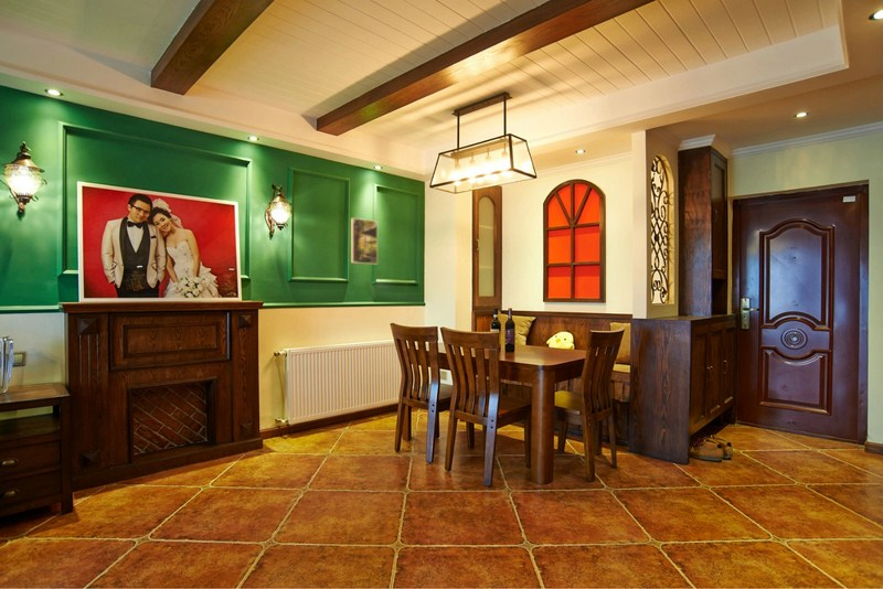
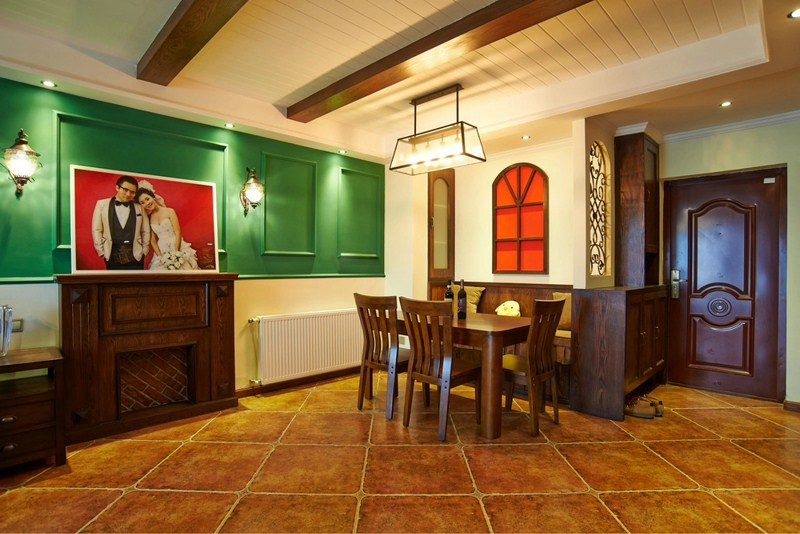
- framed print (364, 242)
